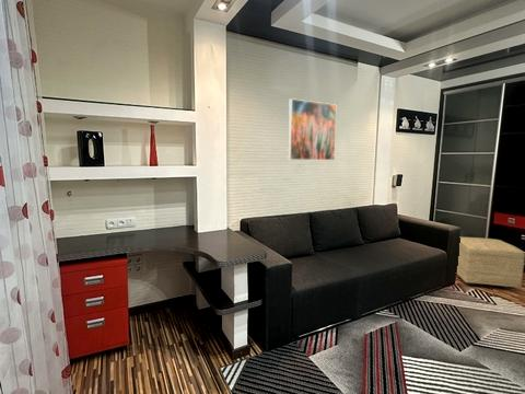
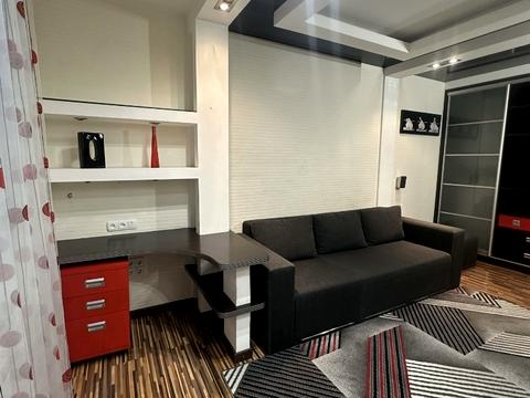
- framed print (313, 131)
- ottoman (483, 260)
